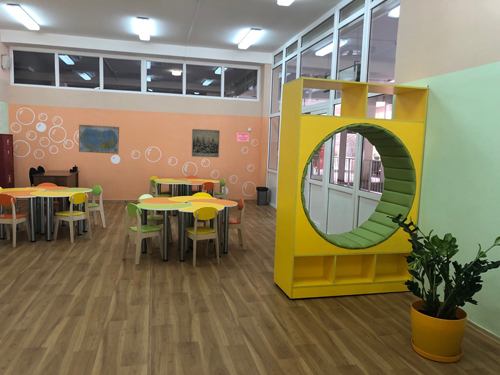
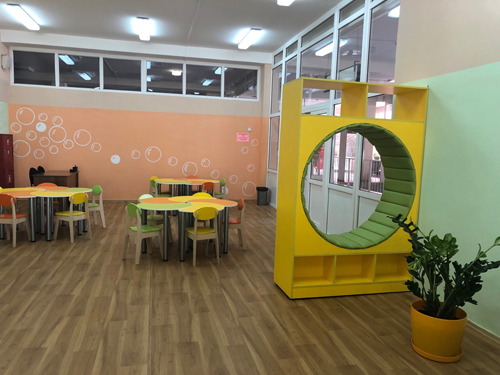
- wall art (205, 143)
- world map (99, 139)
